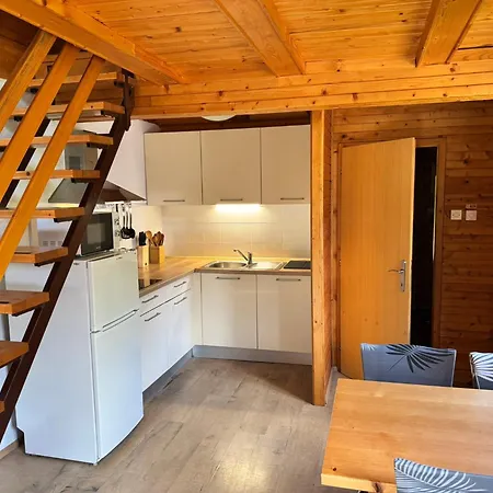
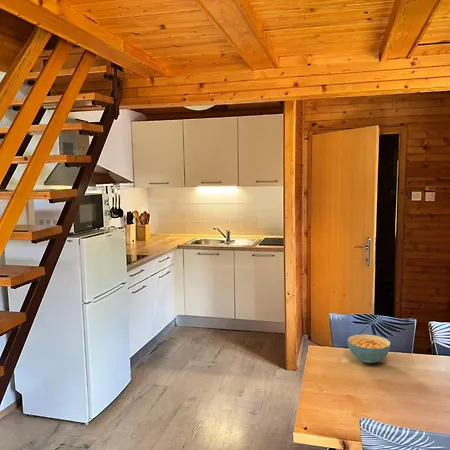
+ cereal bowl (368, 351)
